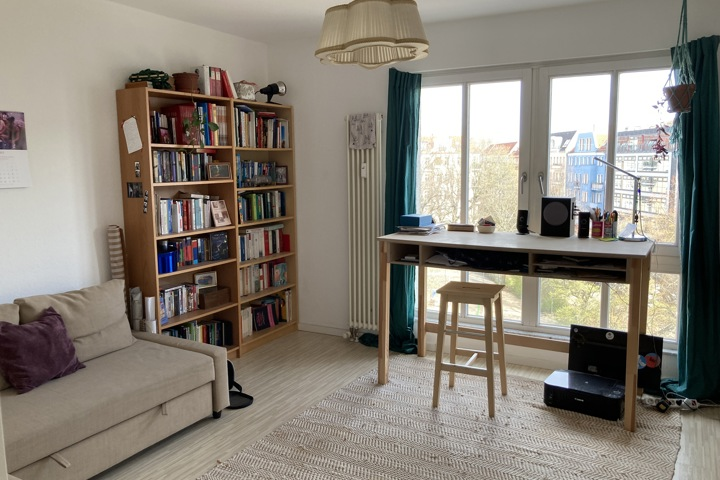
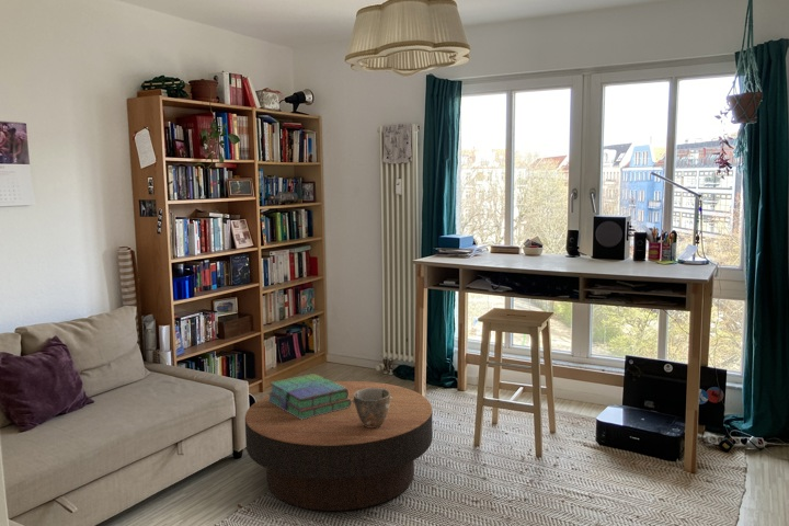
+ ceramic bowl (371, 409)
+ coffee table (340, 441)
+ stack of books (308, 393)
